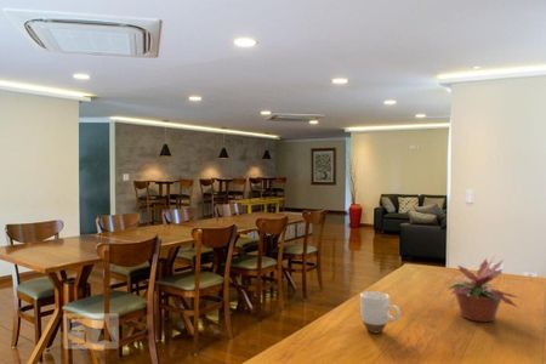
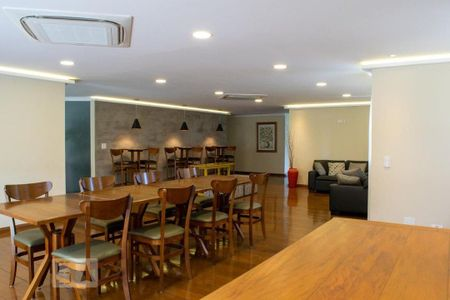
- potted plant (478, 284)
- mug (380, 314)
